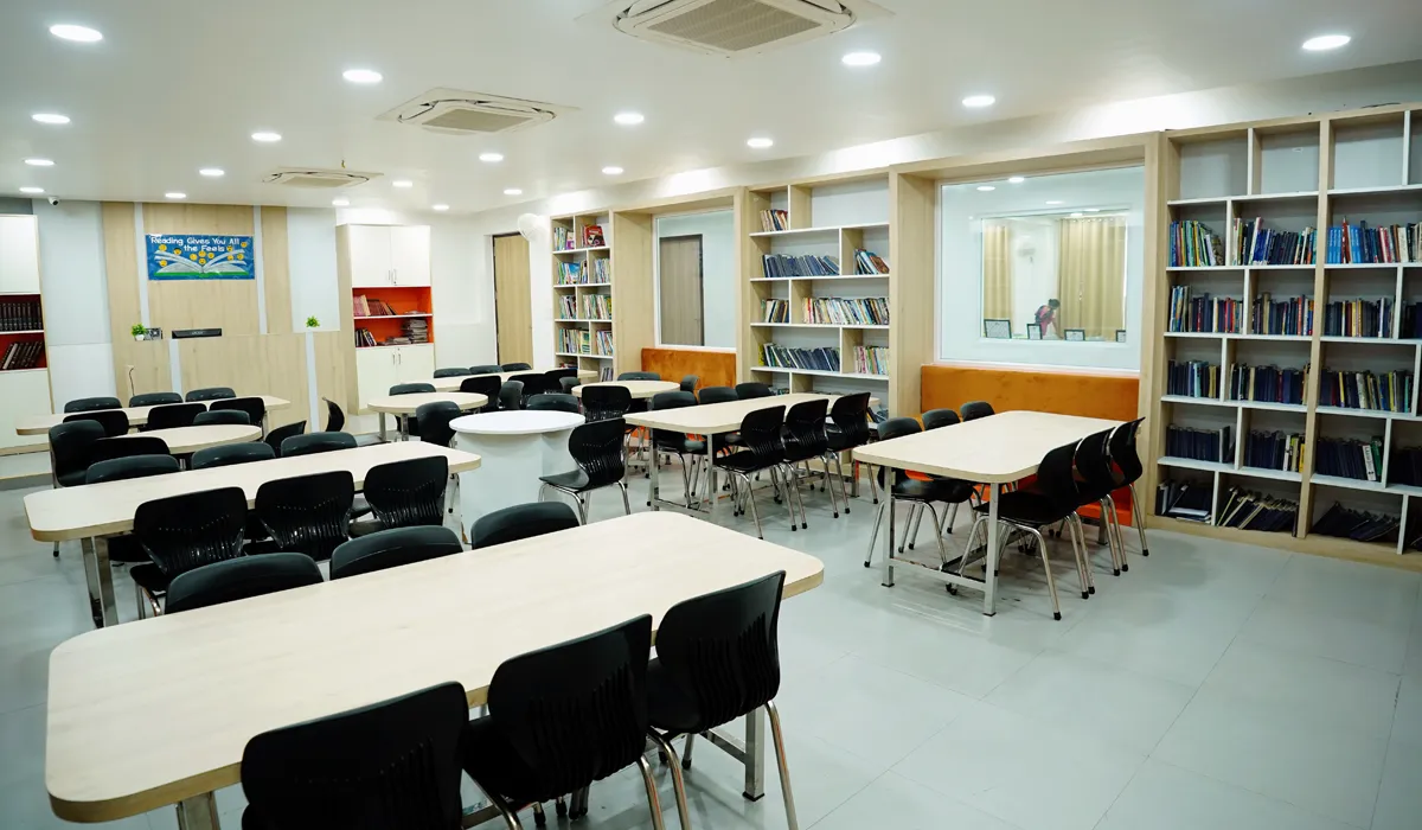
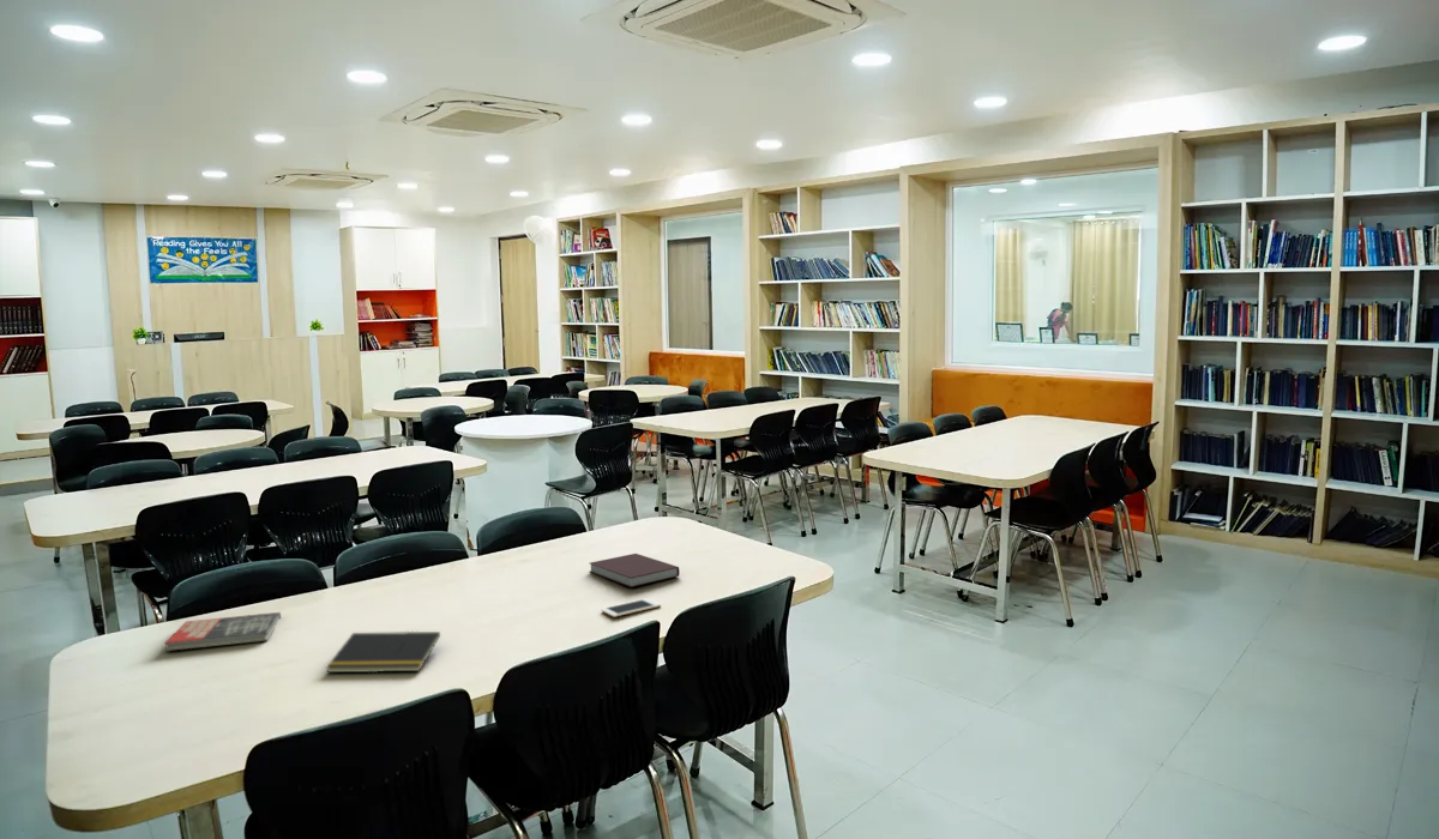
+ cell phone (631, 606)
+ notepad (385, 651)
+ notebook (633, 569)
+ book (225, 629)
